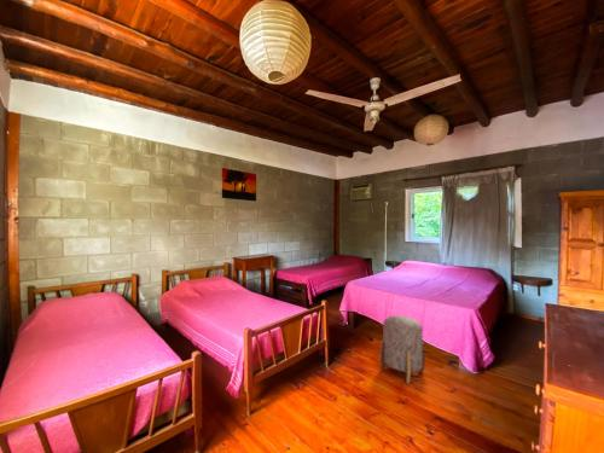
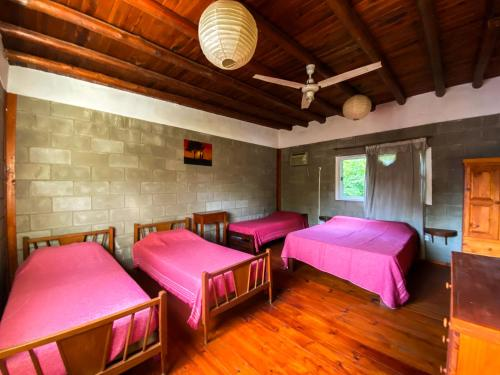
- stool (401, 344)
